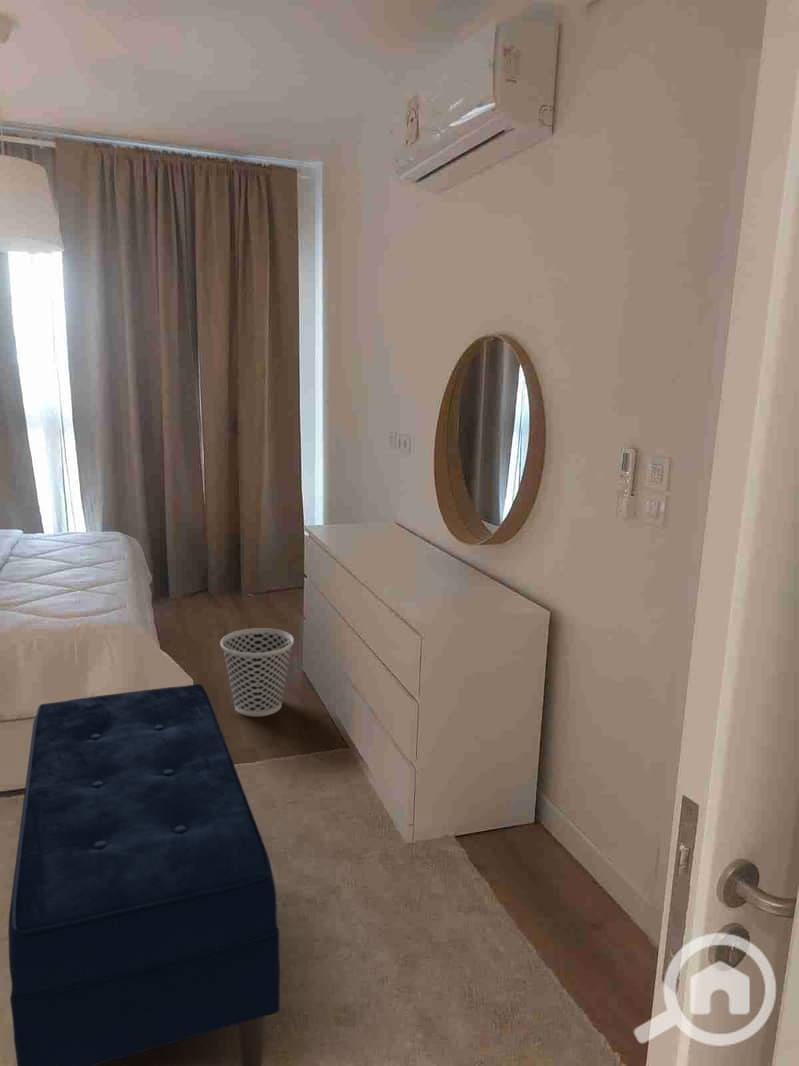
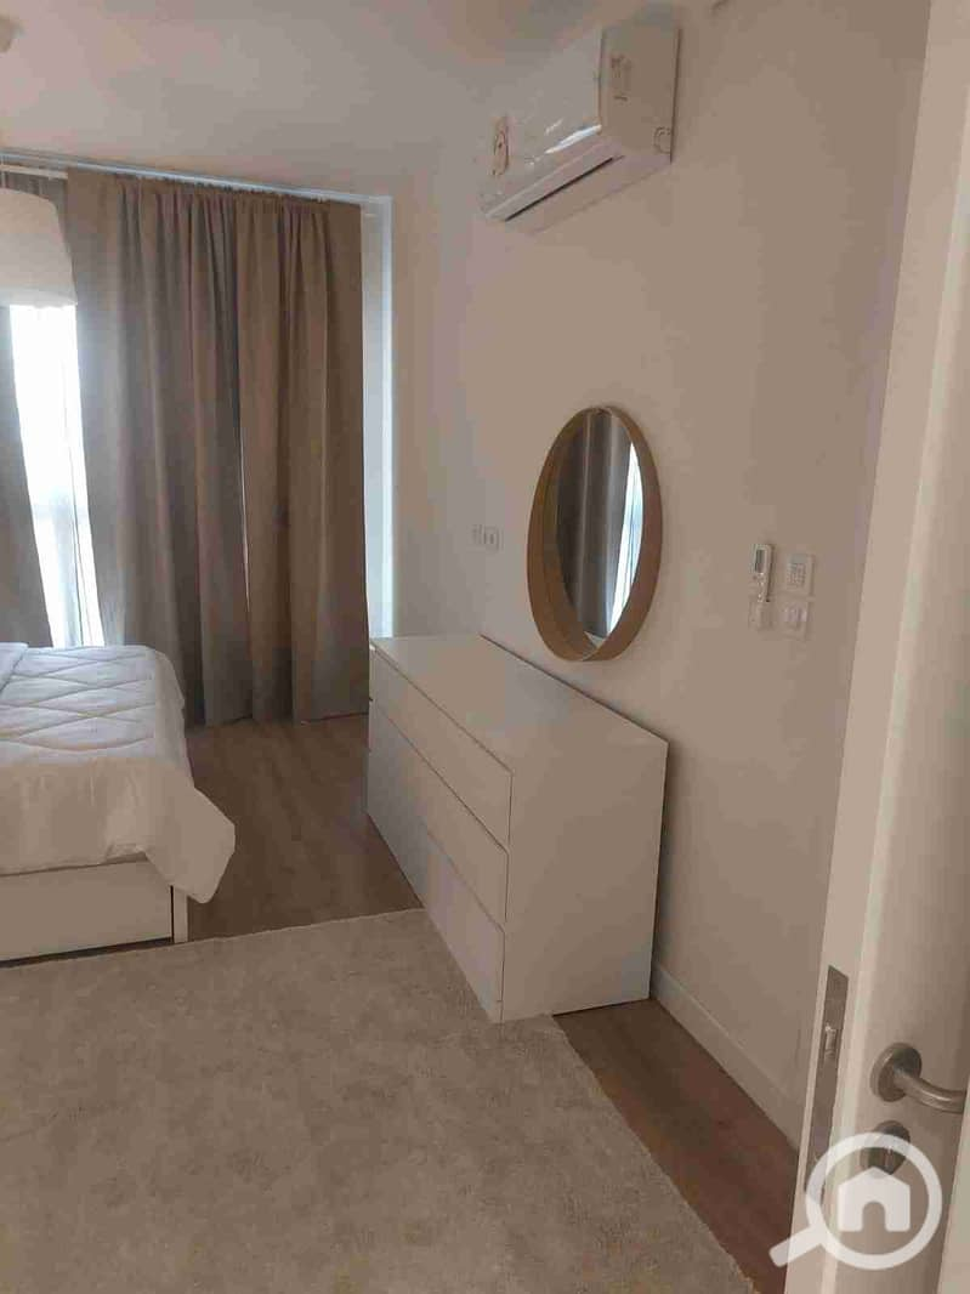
- wastebasket (257, 673)
- bench (137, 858)
